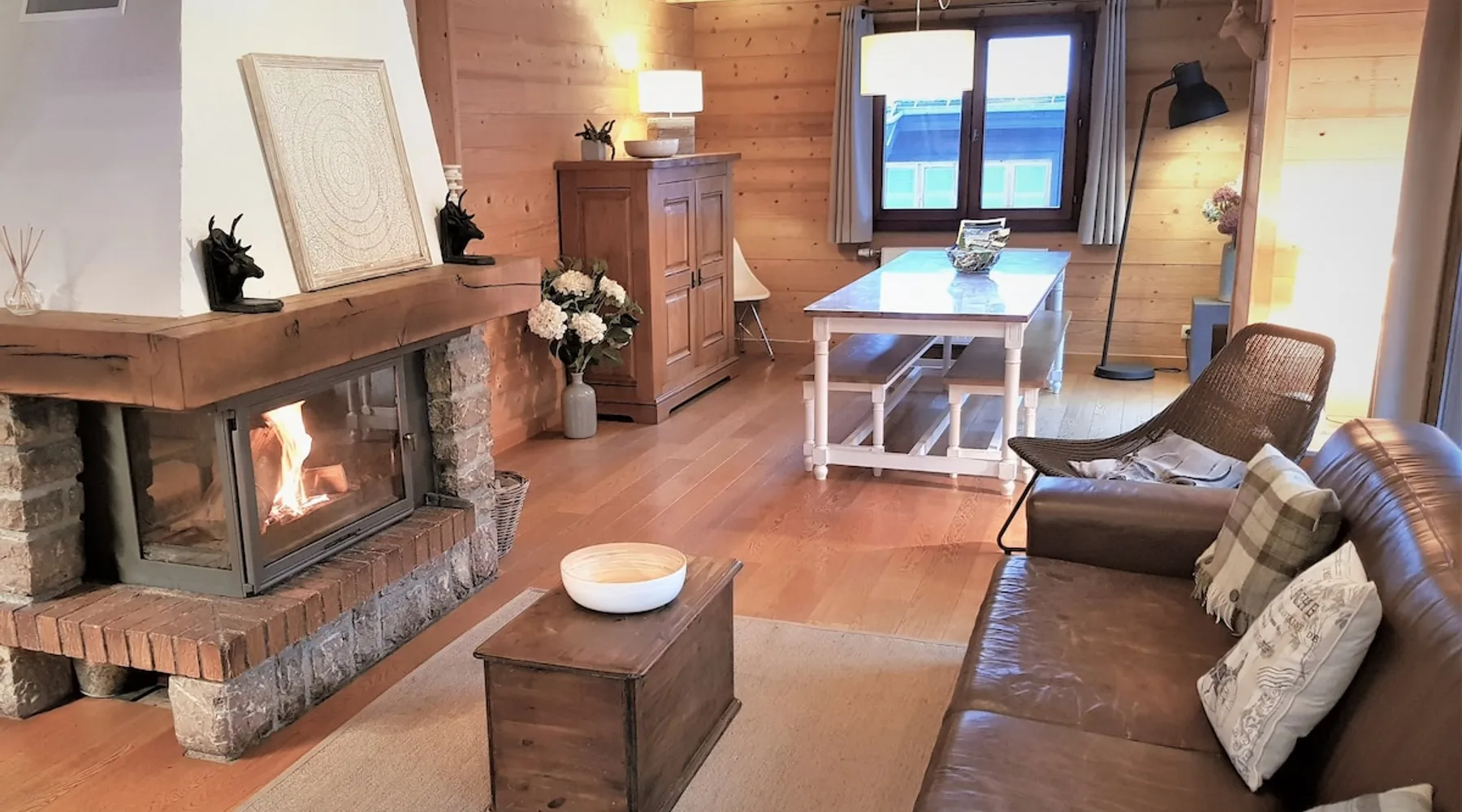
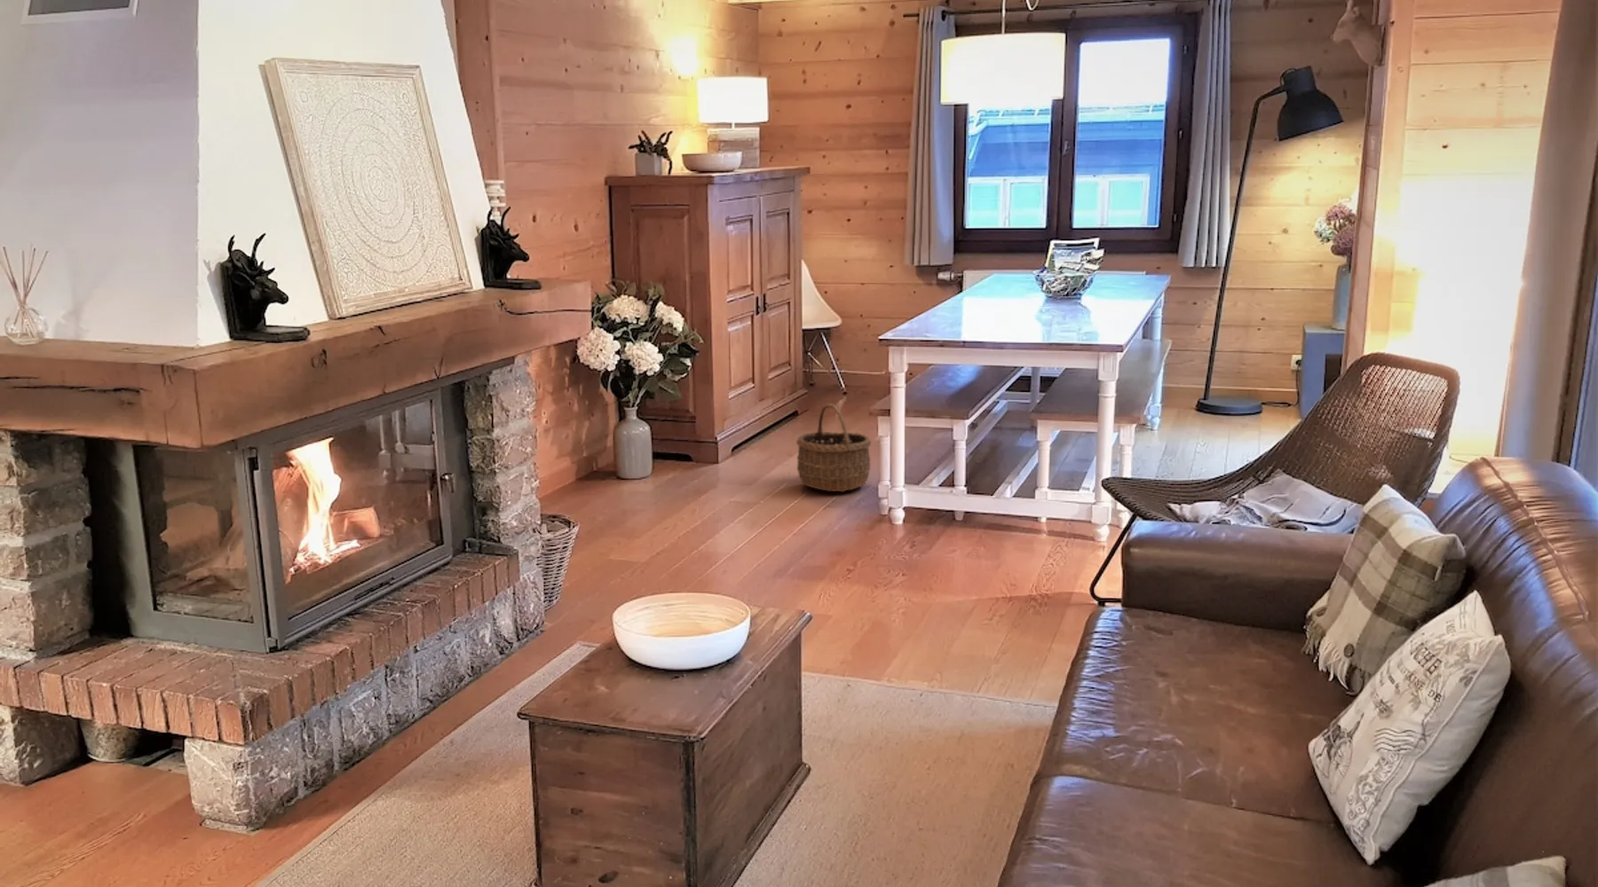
+ wicker basket (834, 446)
